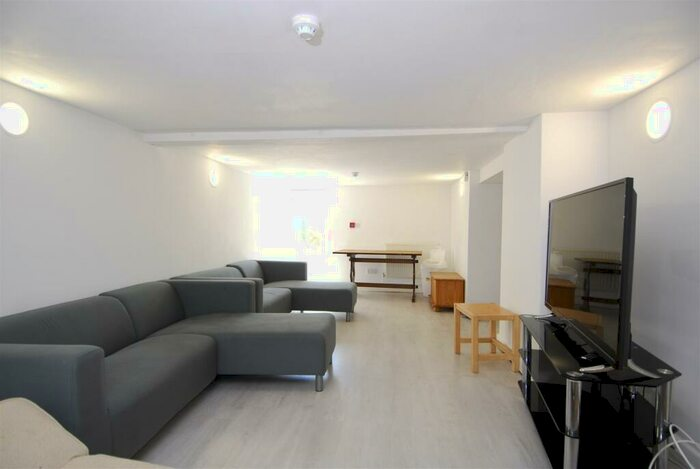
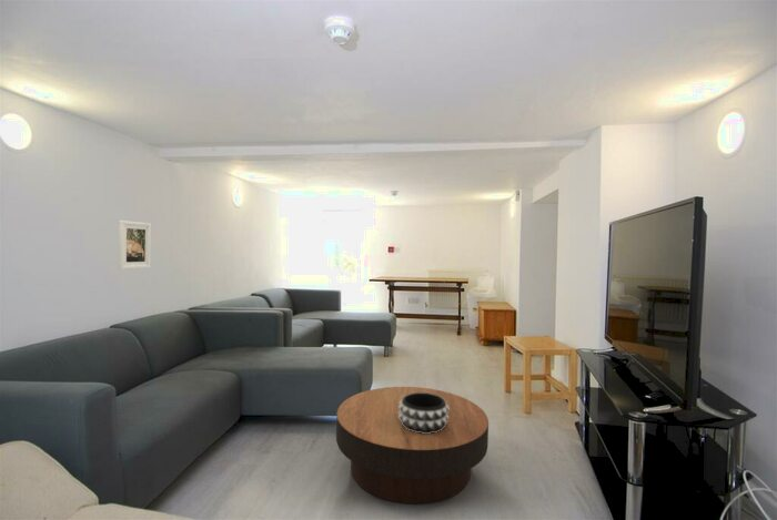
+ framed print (135, 245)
+ decorative bowl (423, 411)
+ coffee table (411, 439)
